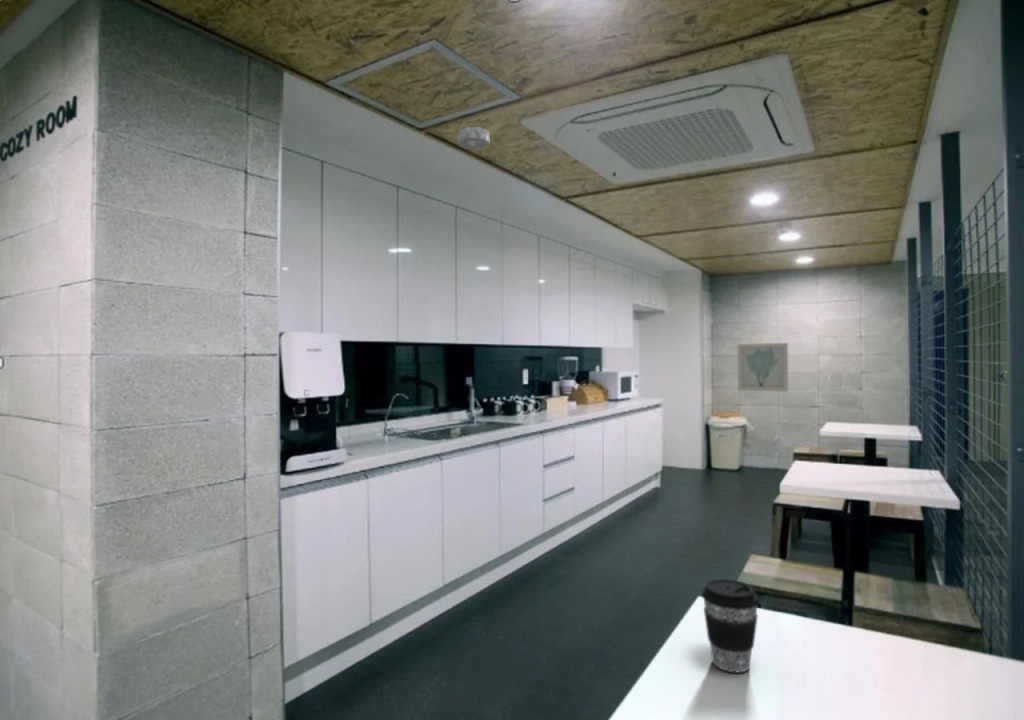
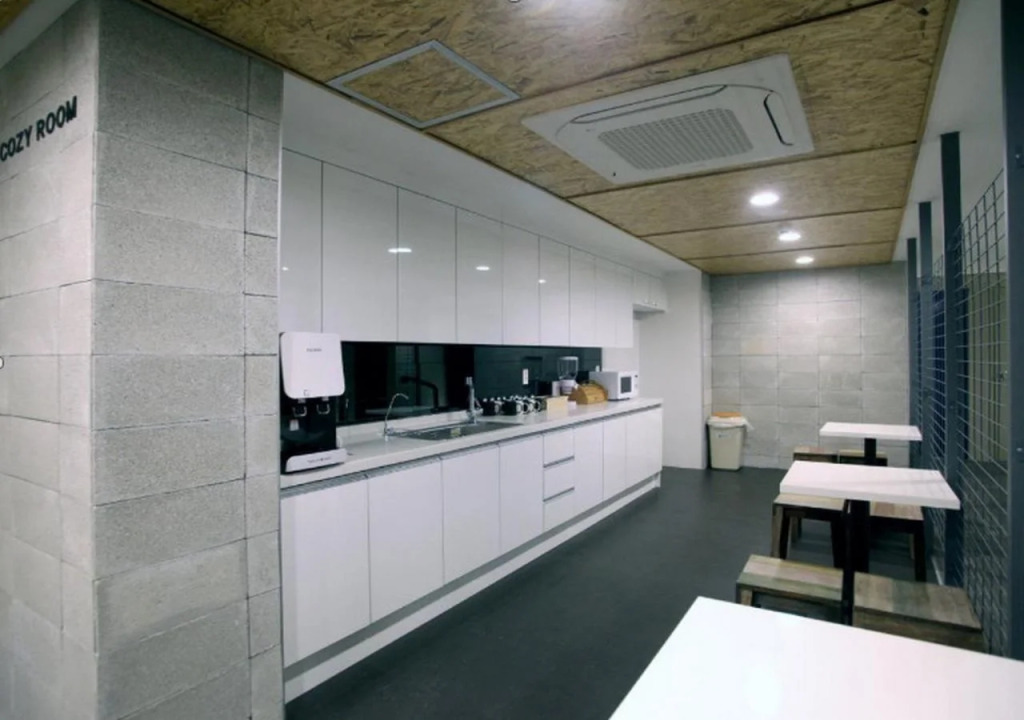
- coffee cup (730, 625)
- wall art (762, 367)
- smoke detector (473, 137)
